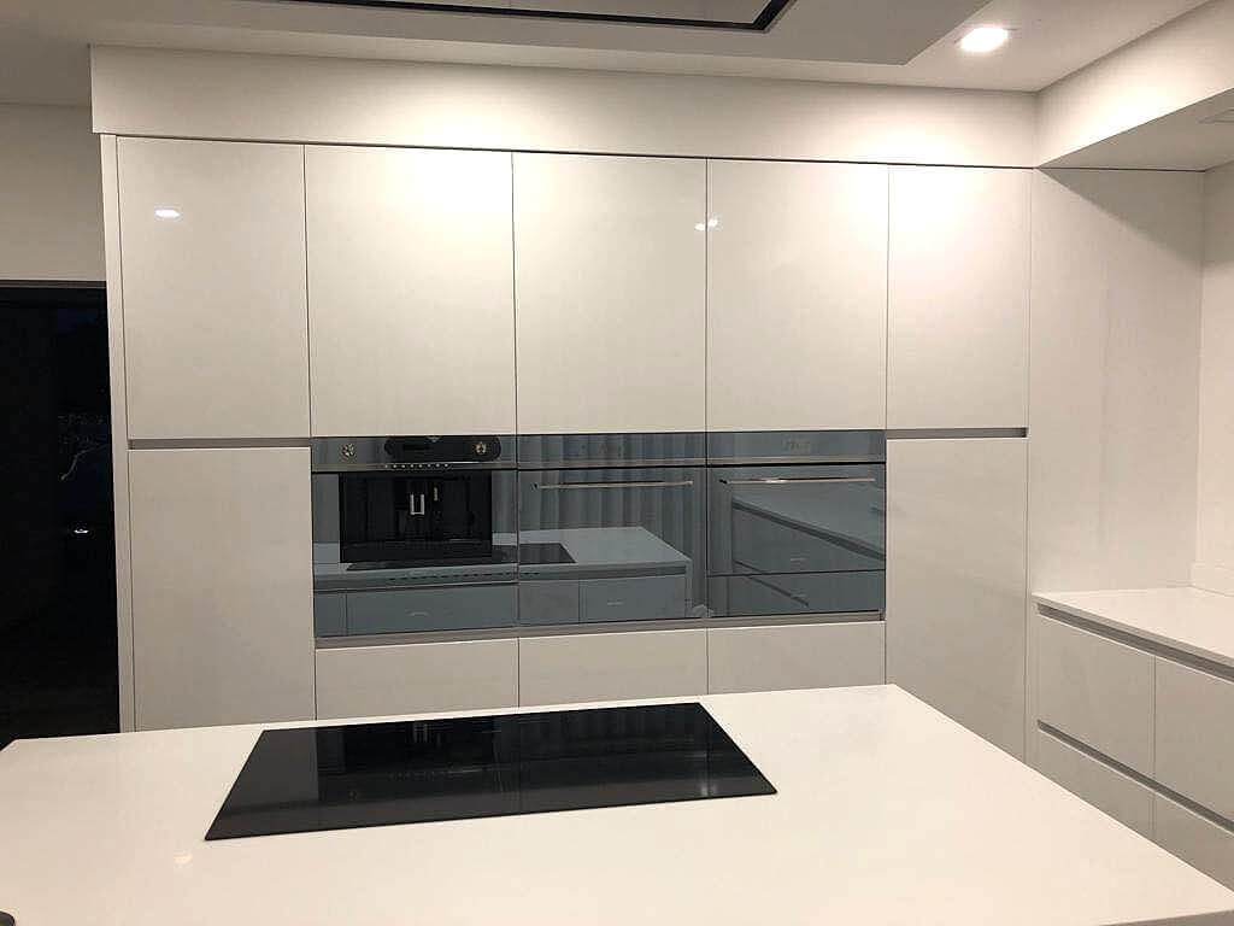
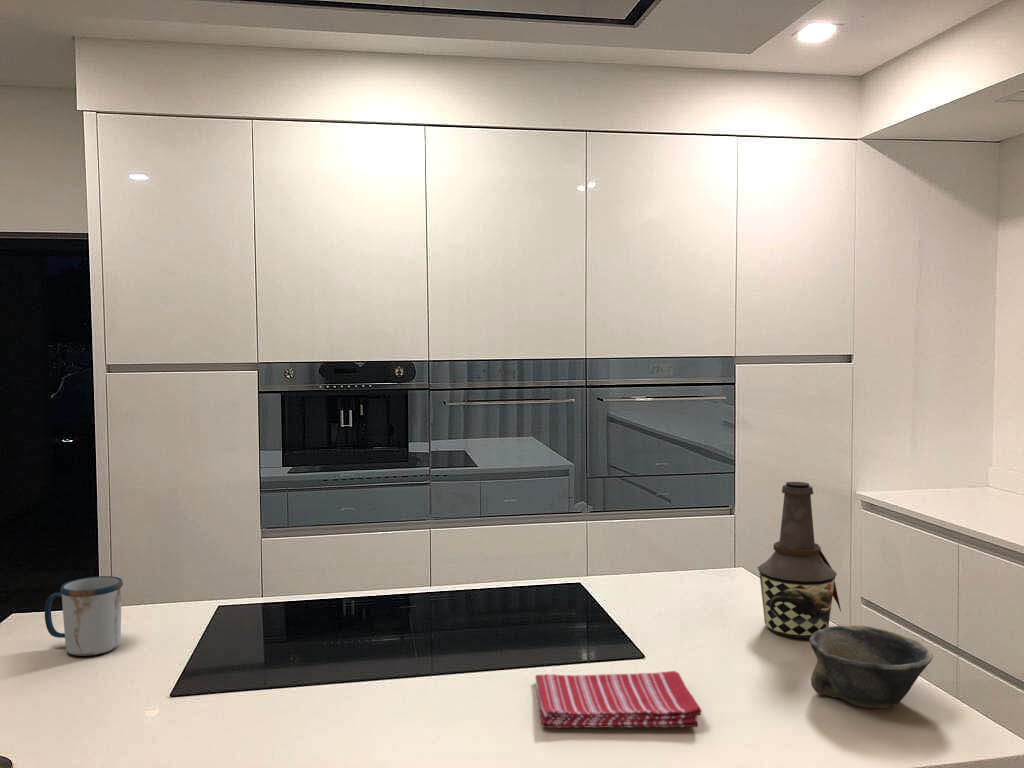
+ dish towel (614, 696)
+ bottle (800, 556)
+ mug (87, 614)
+ bowl (868, 670)
